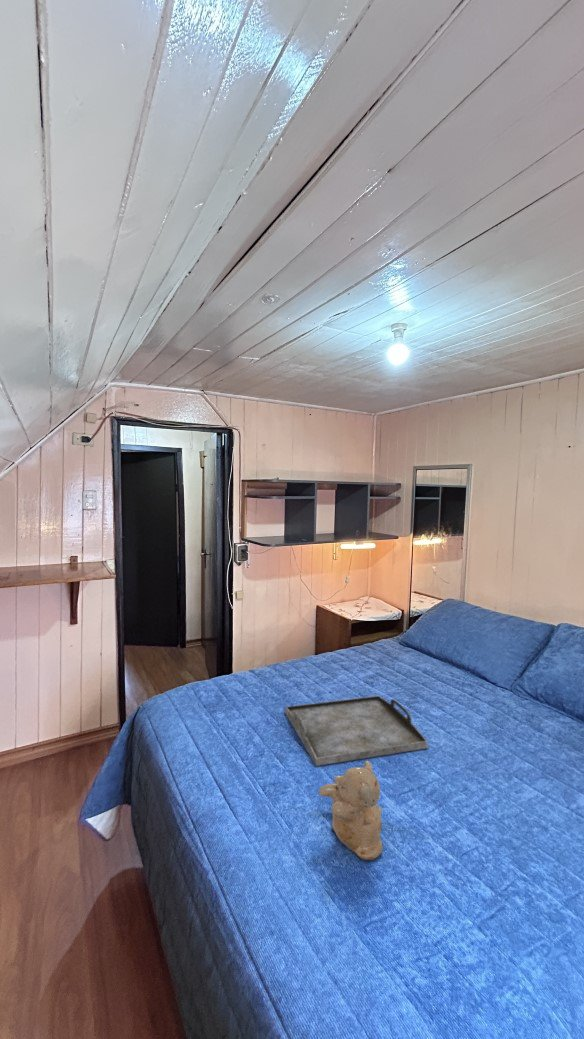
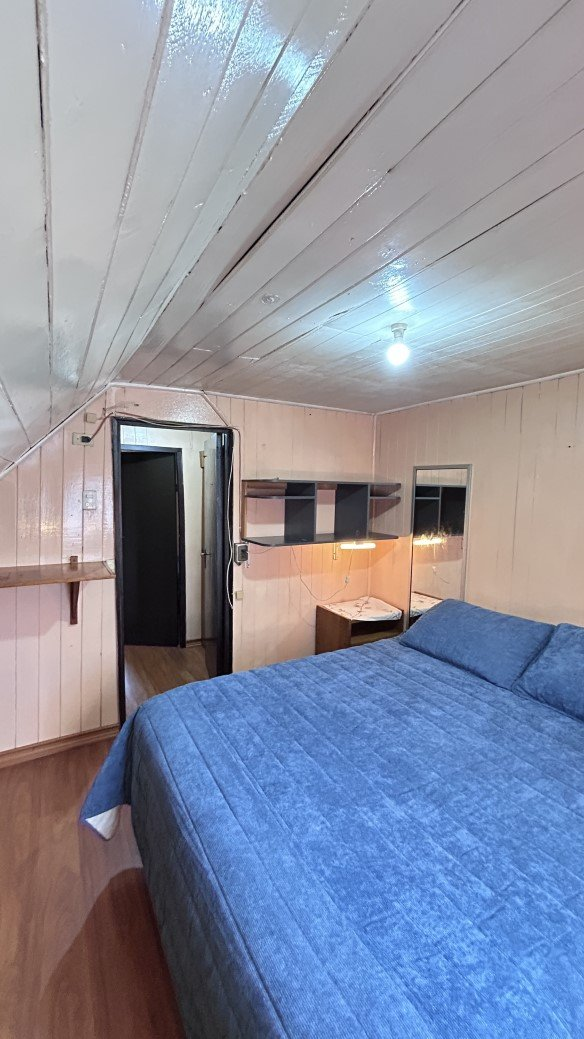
- teddy bear (354, 804)
- serving tray (351, 720)
